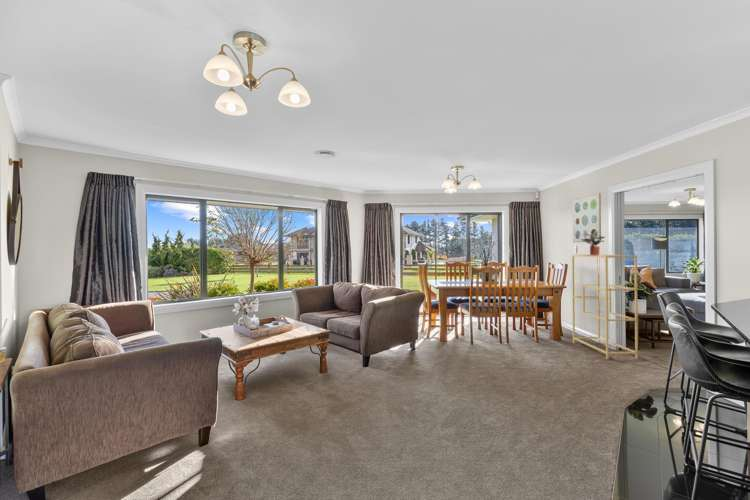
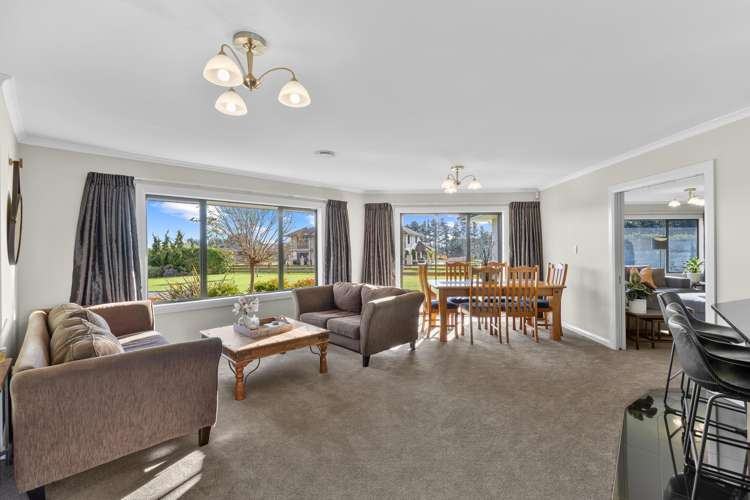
- shelving unit (599, 302)
- wall art (585, 219)
- potted plant (592, 241)
